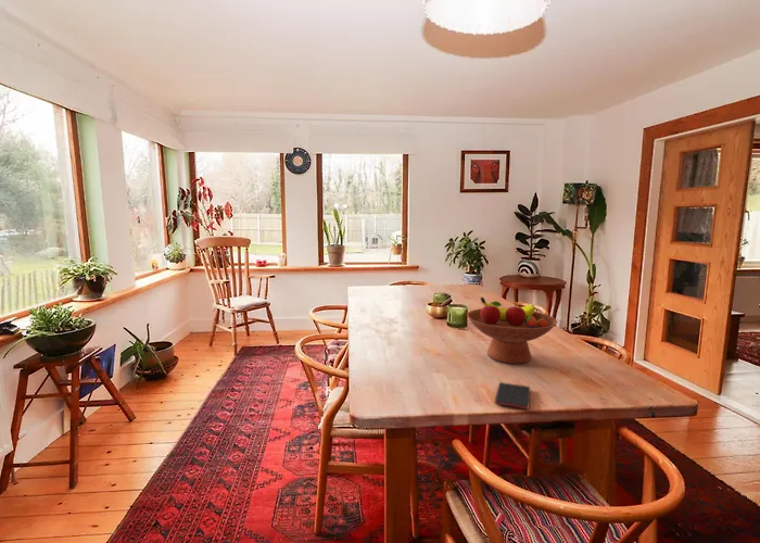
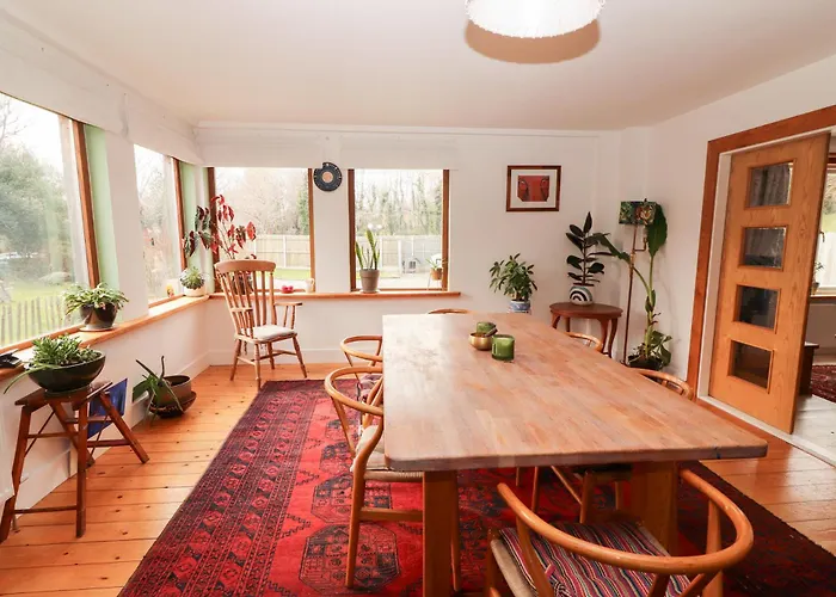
- fruit bowl (509, 329)
- smartphone (512, 394)
